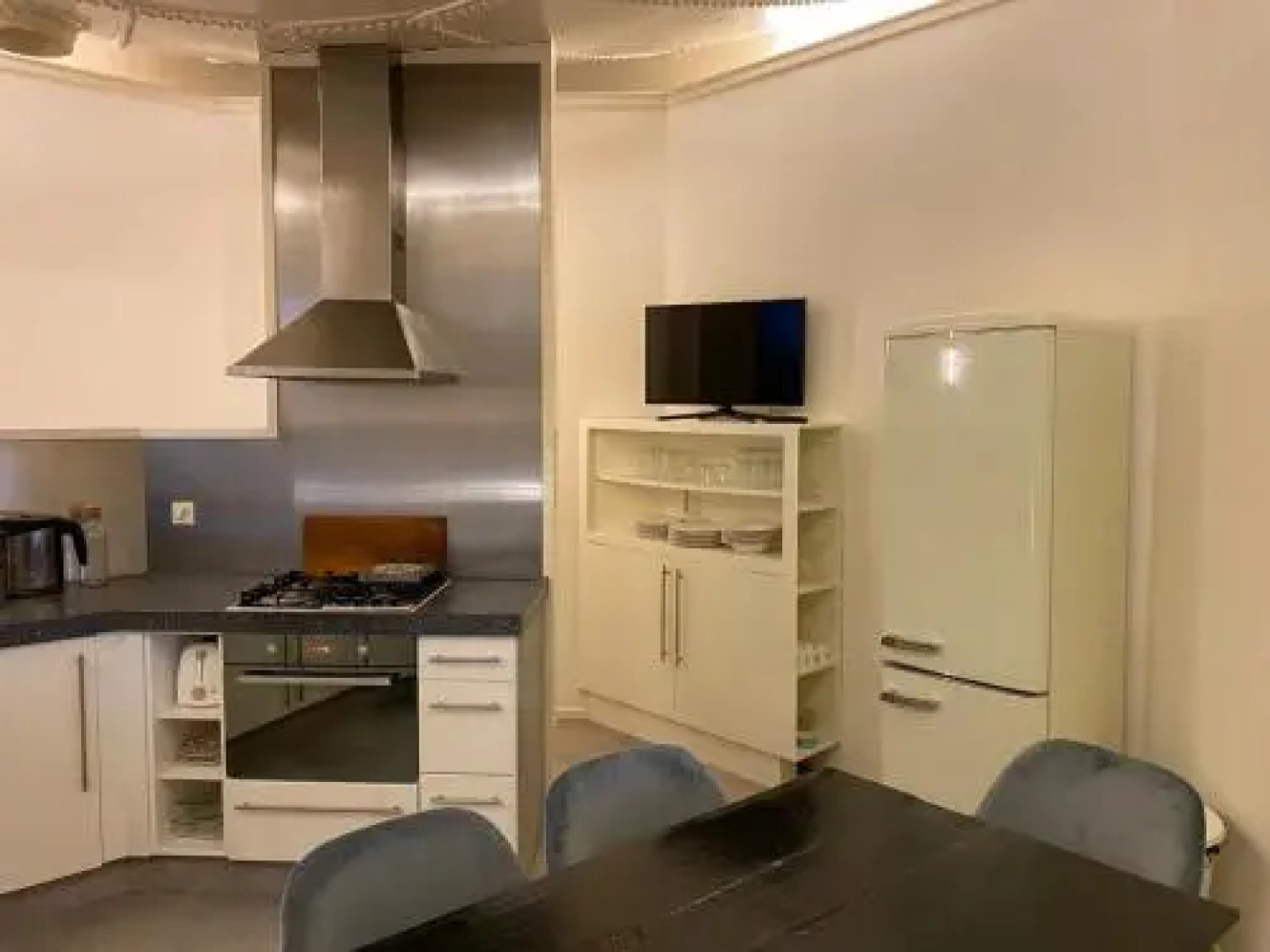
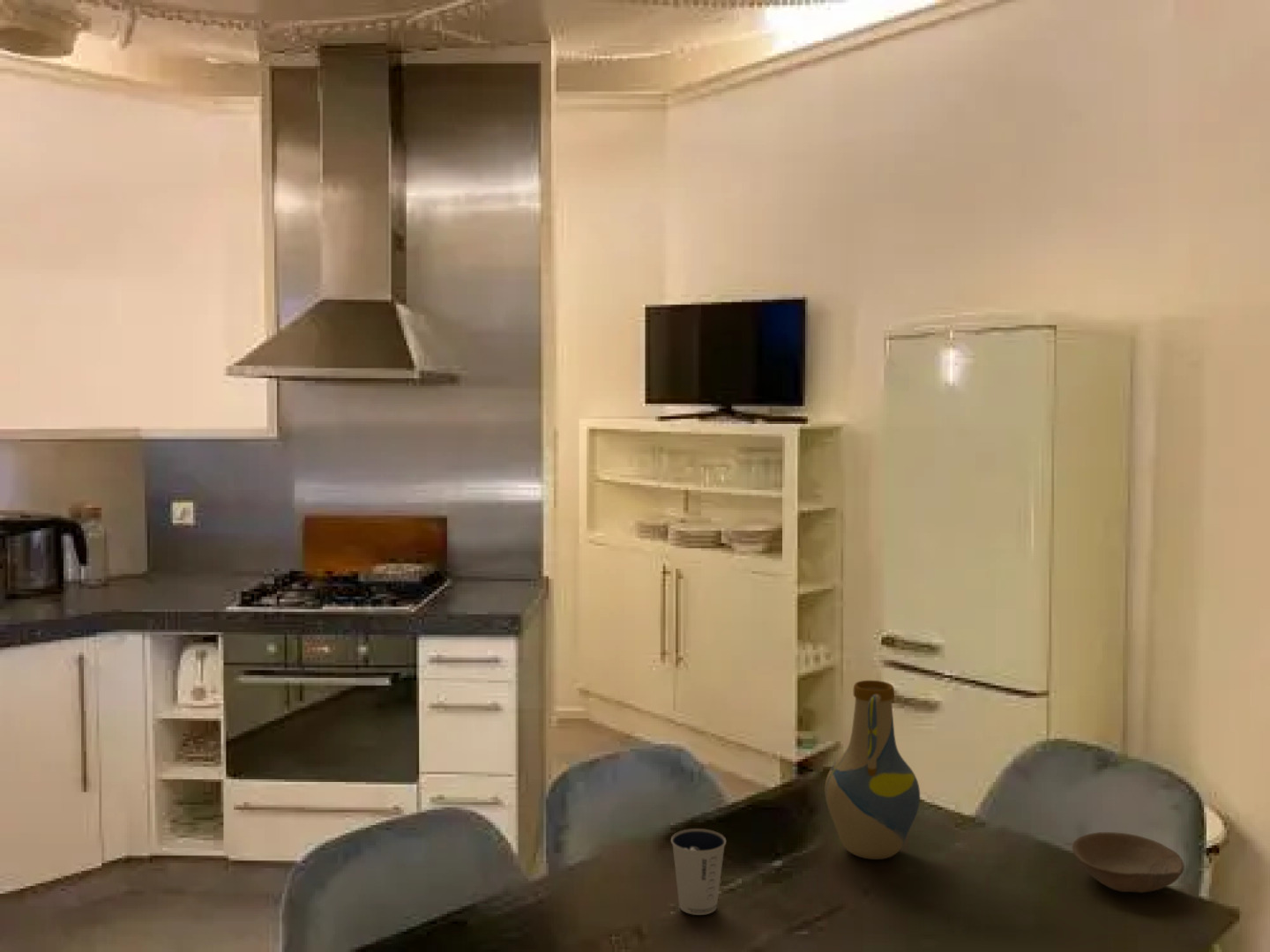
+ vase (872, 769)
+ bowl (1125, 866)
+ dixie cup (698, 873)
